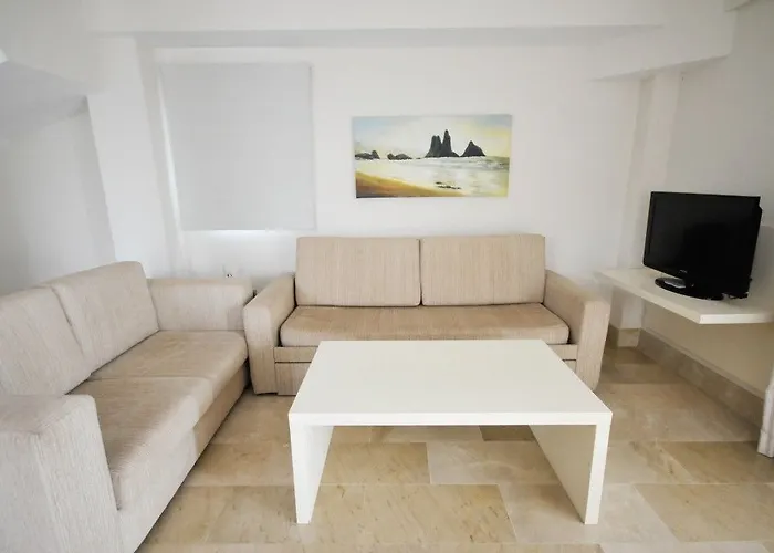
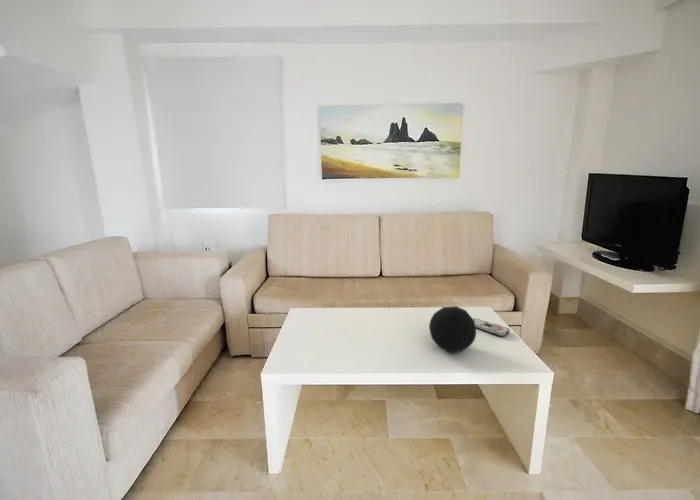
+ decorative orb (452, 328)
+ remote control (487, 326)
